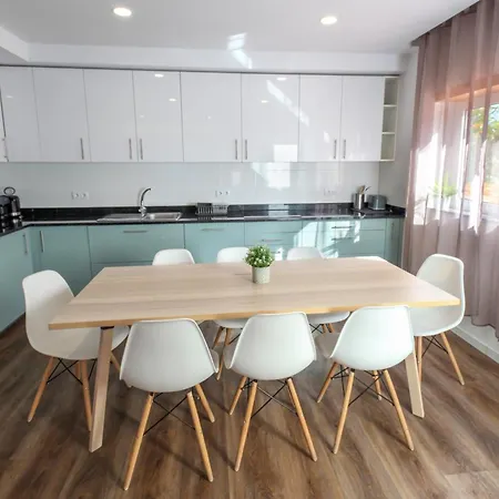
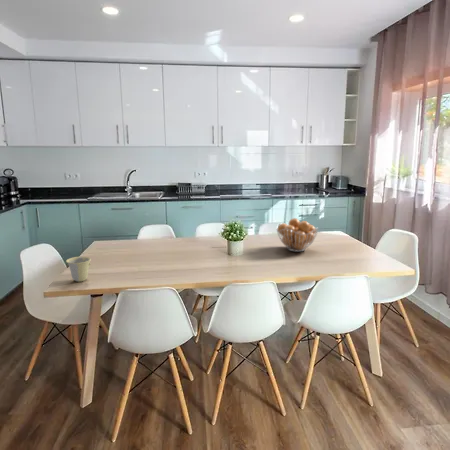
+ fruit basket (296, 234)
+ cup (79, 269)
